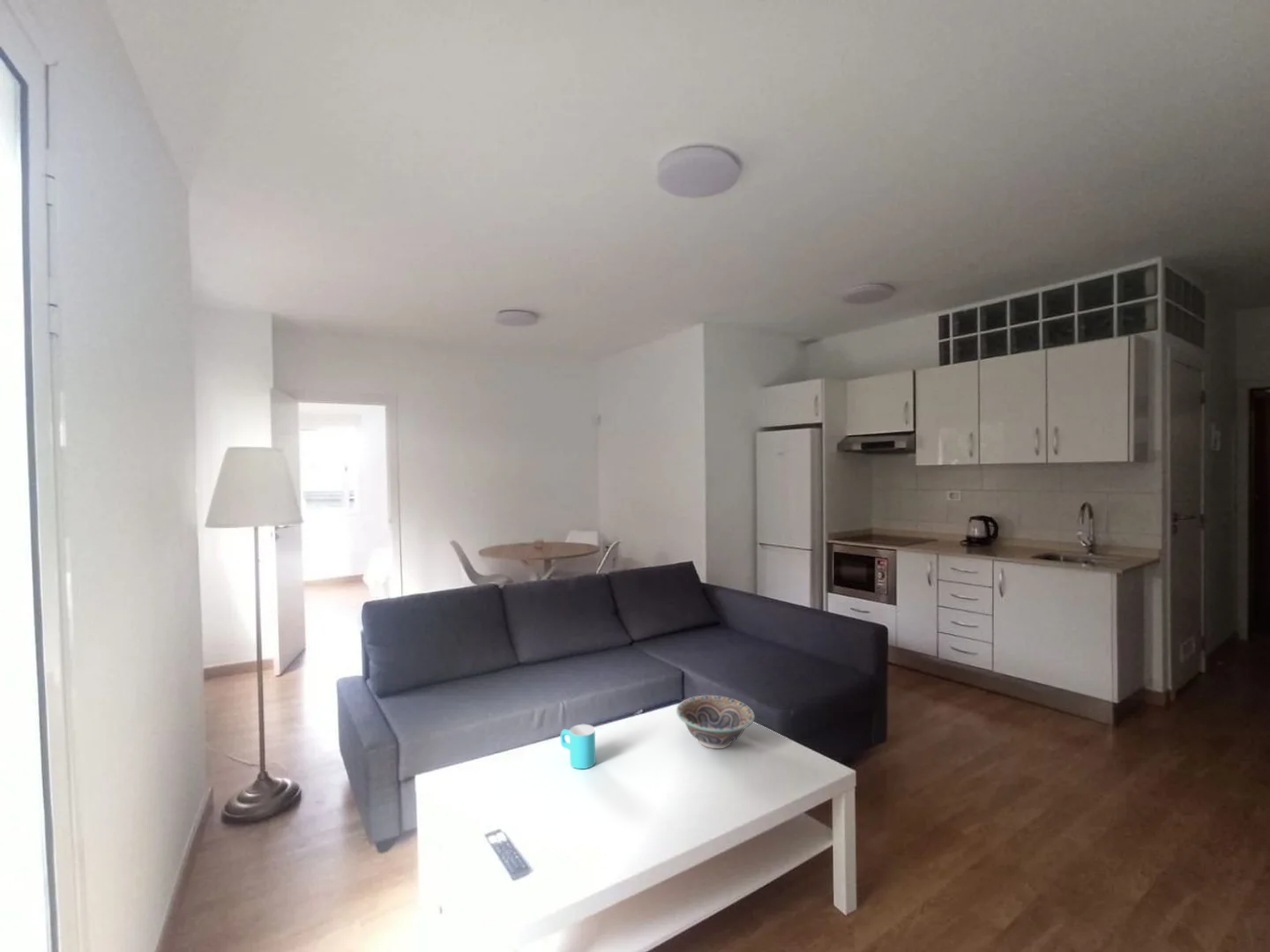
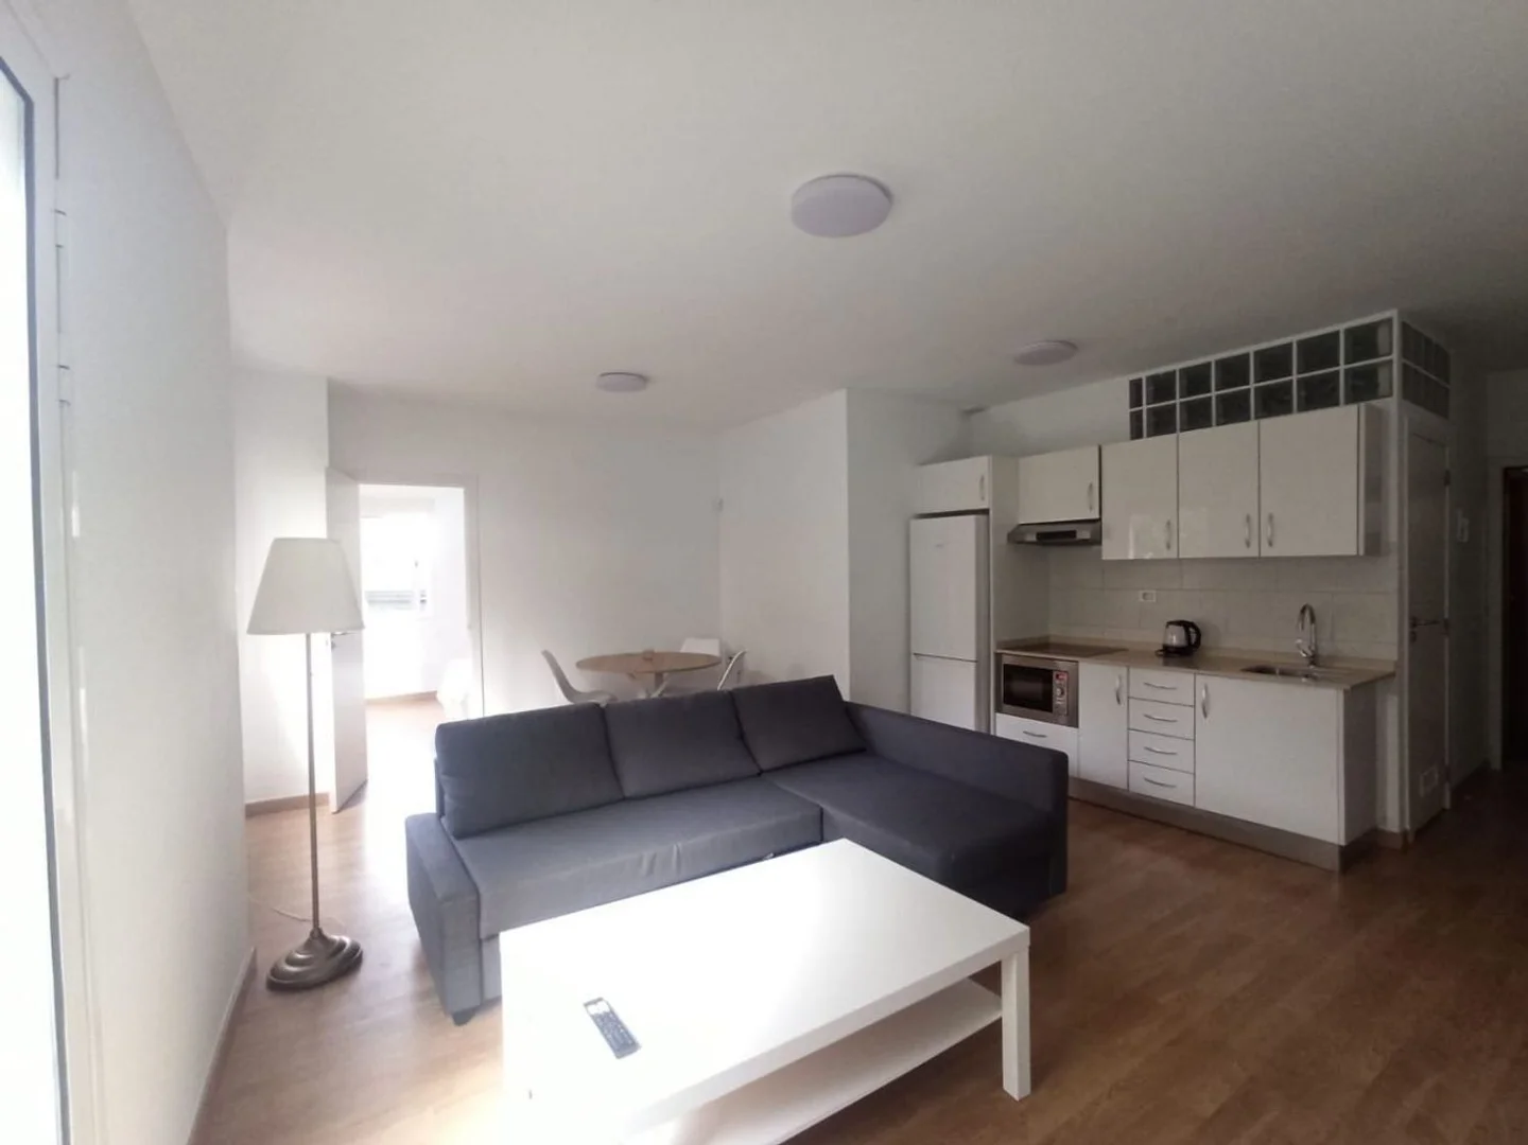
- cup (579, 744)
- decorative bowl (715, 725)
